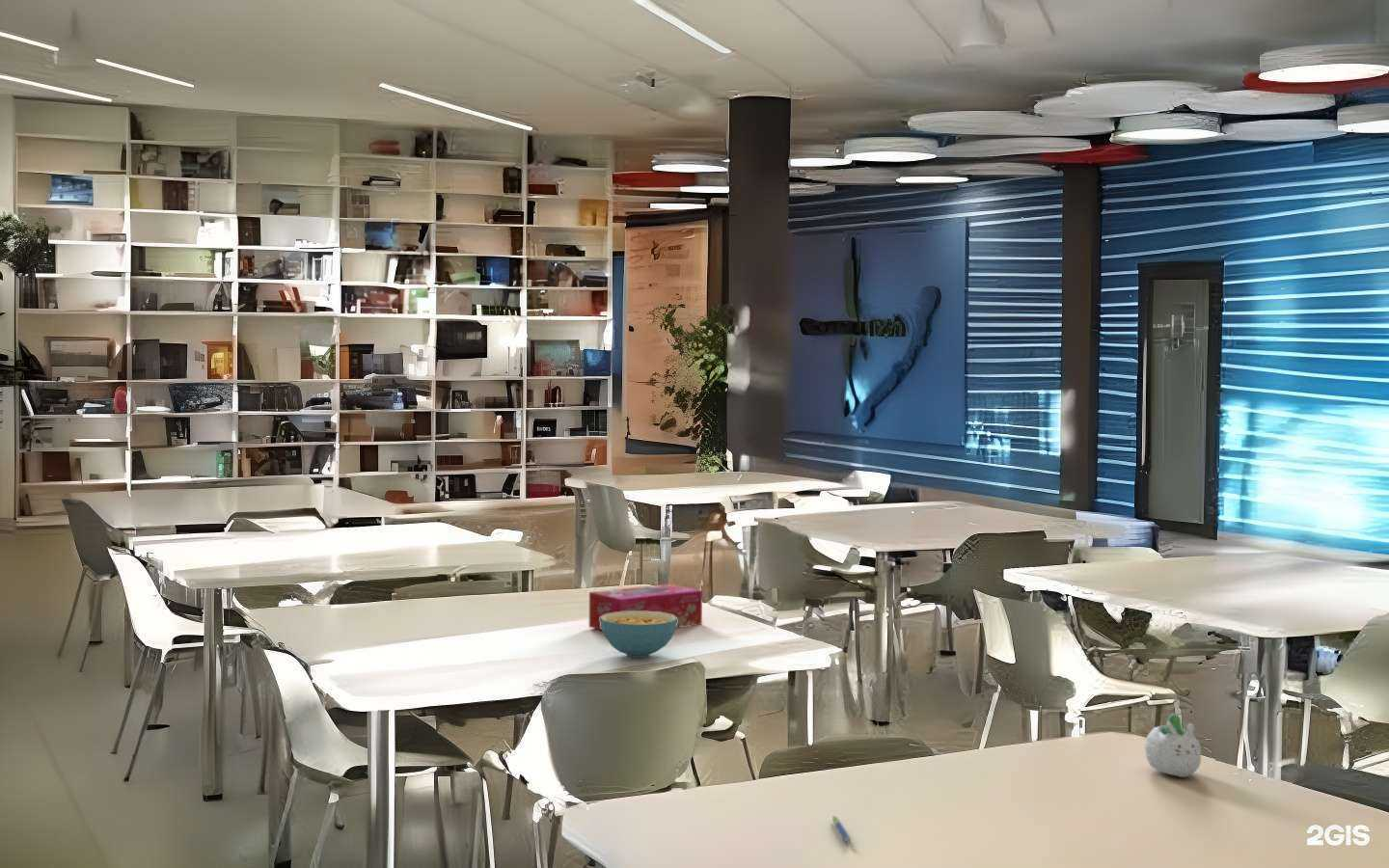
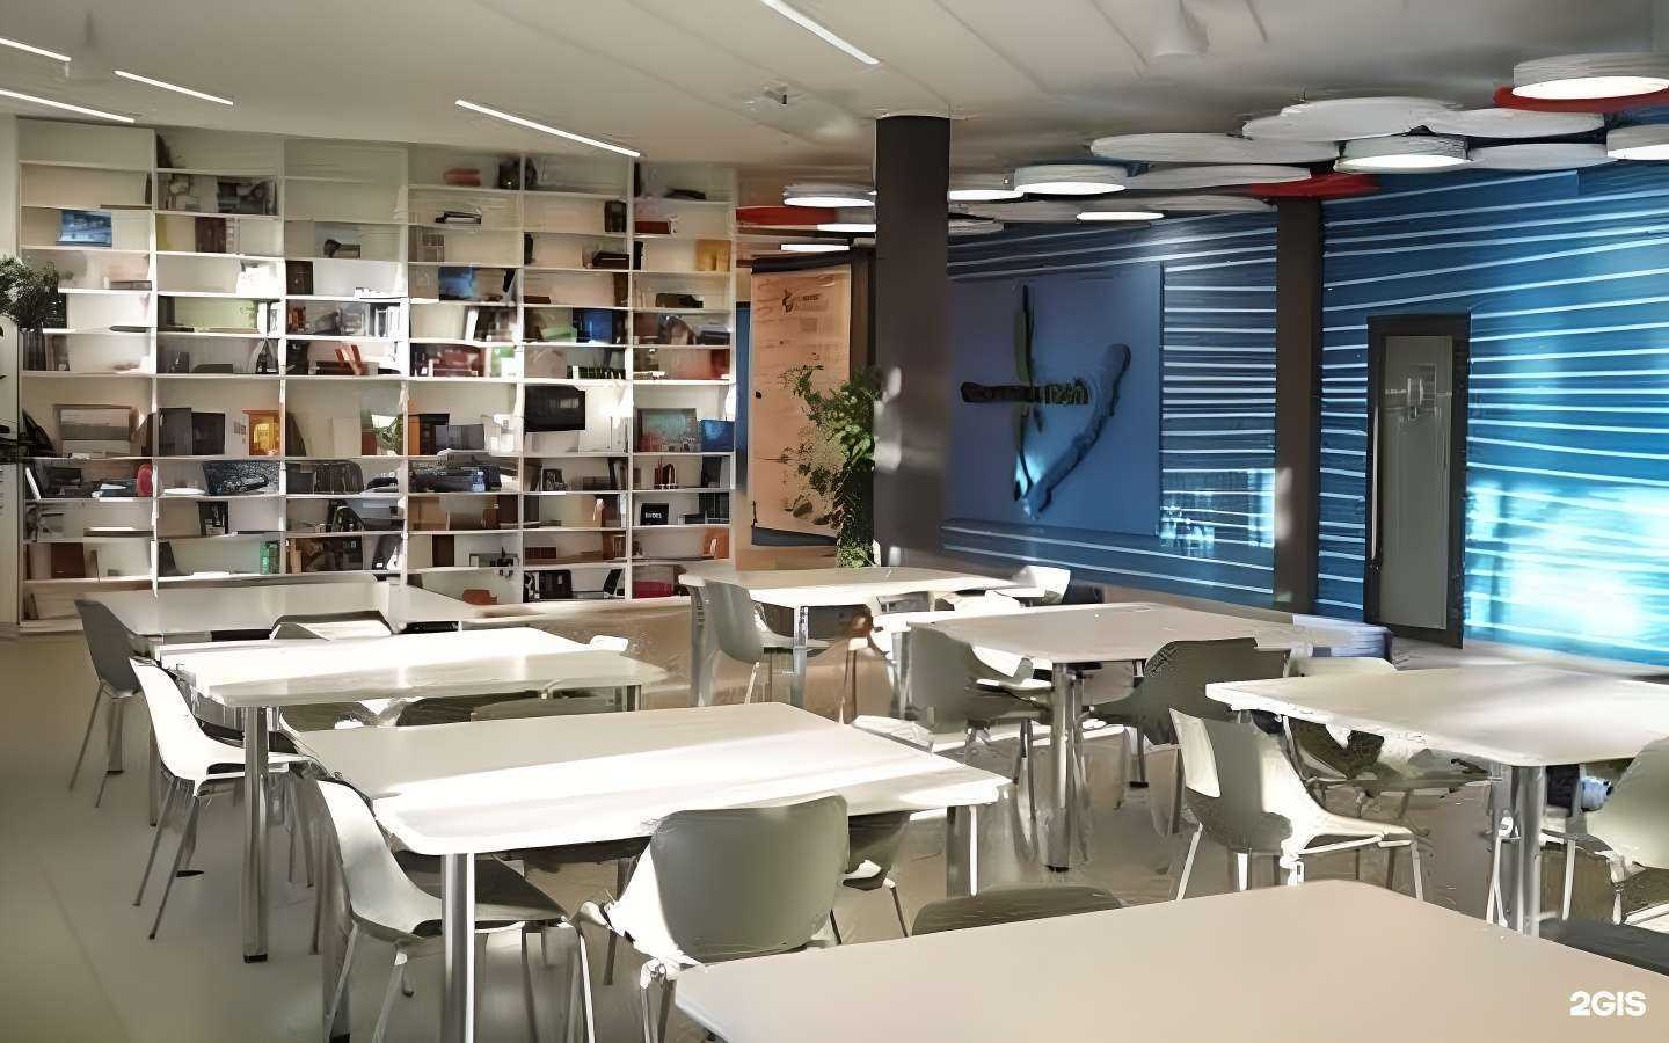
- succulent planter (1174, 743)
- tissue box (645, 609)
- cereal bowl (638, 637)
- pen (840, 827)
